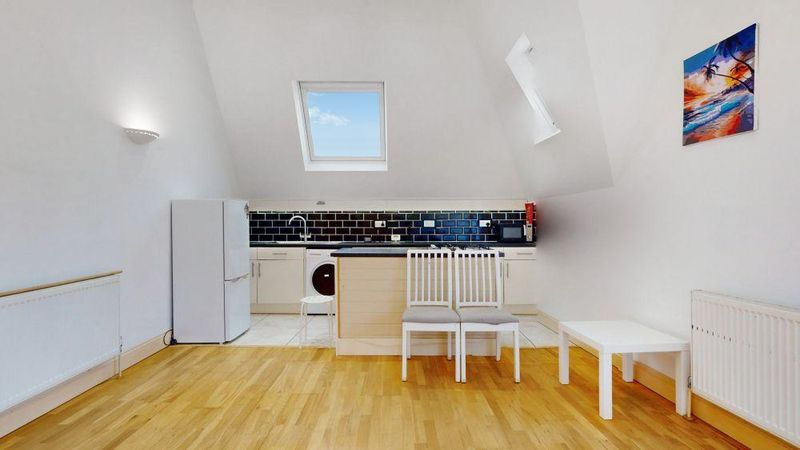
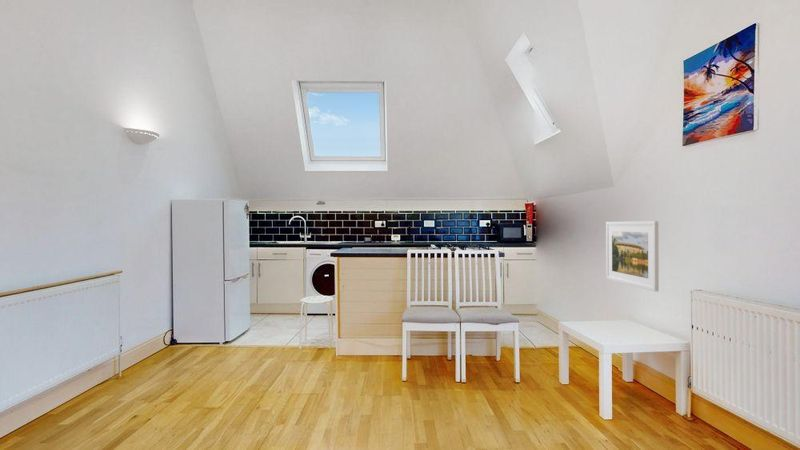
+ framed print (629, 253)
